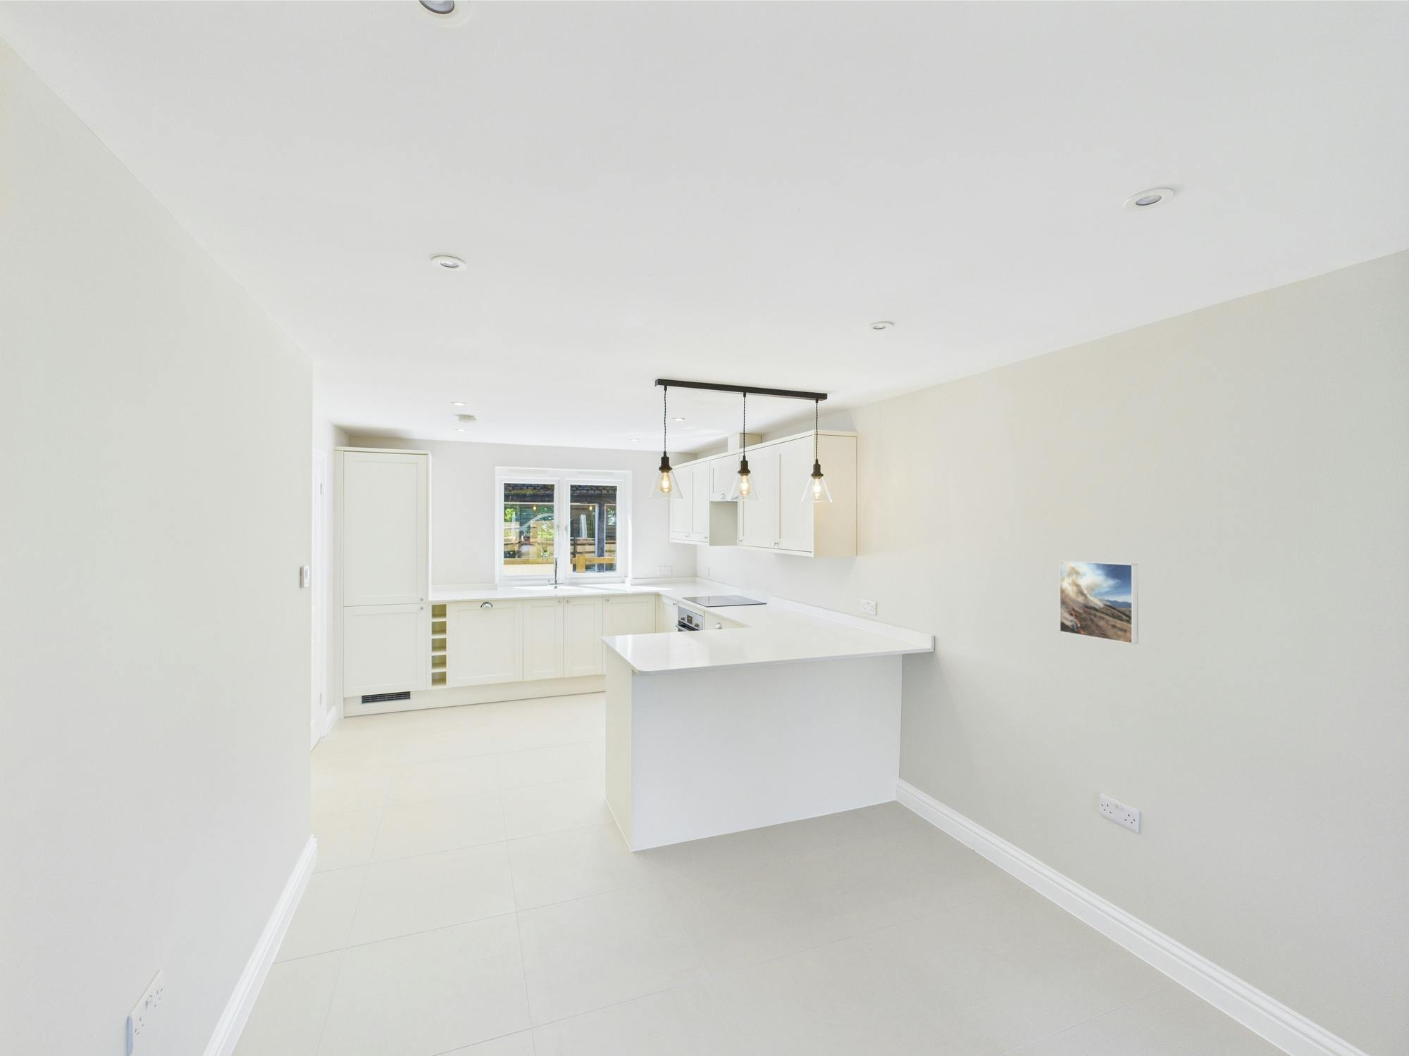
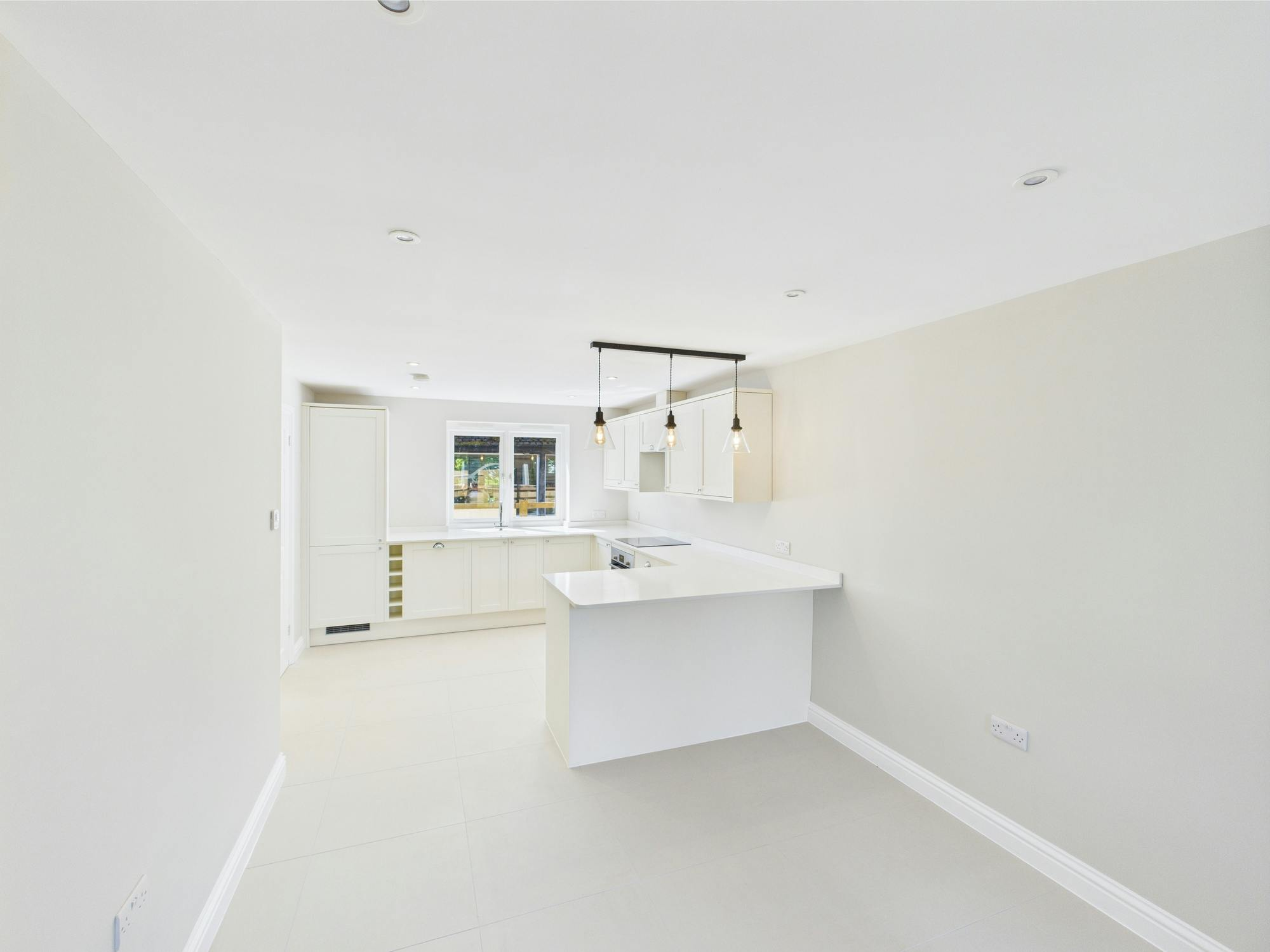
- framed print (1096, 600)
